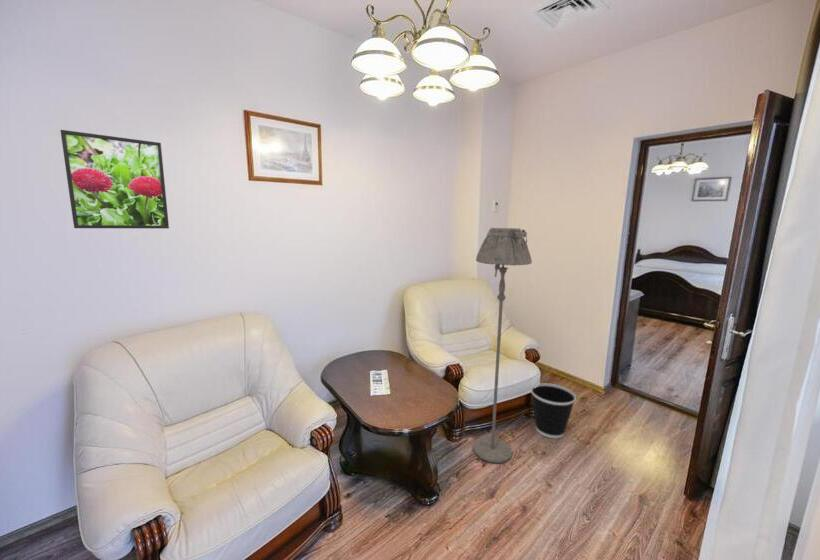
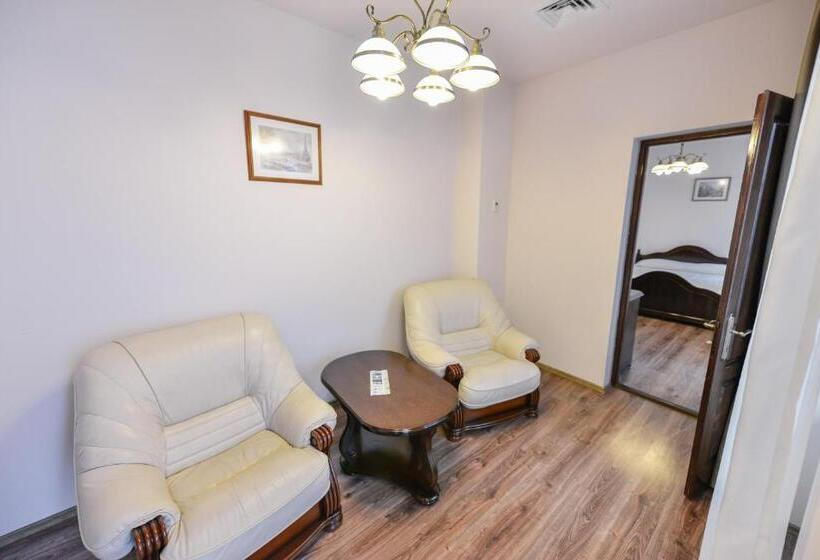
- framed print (119, 183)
- wastebasket (551, 411)
- floor lamp (498, 345)
